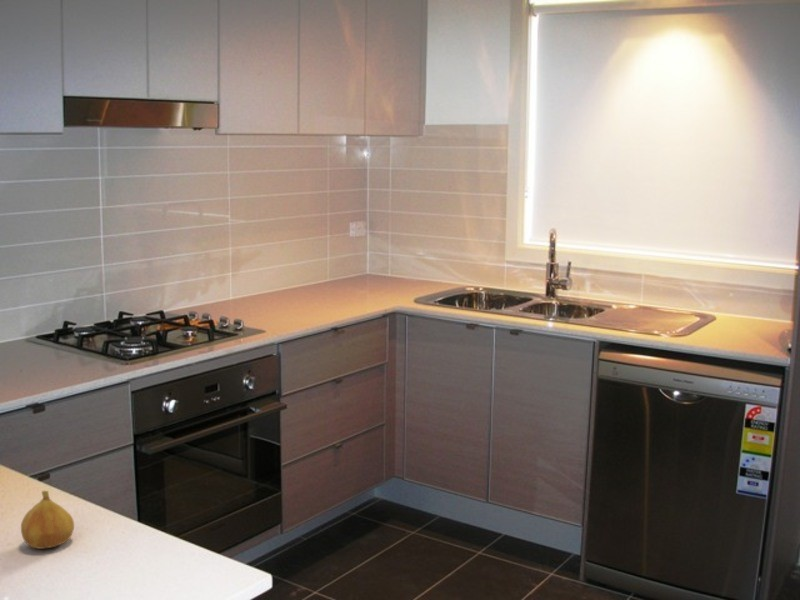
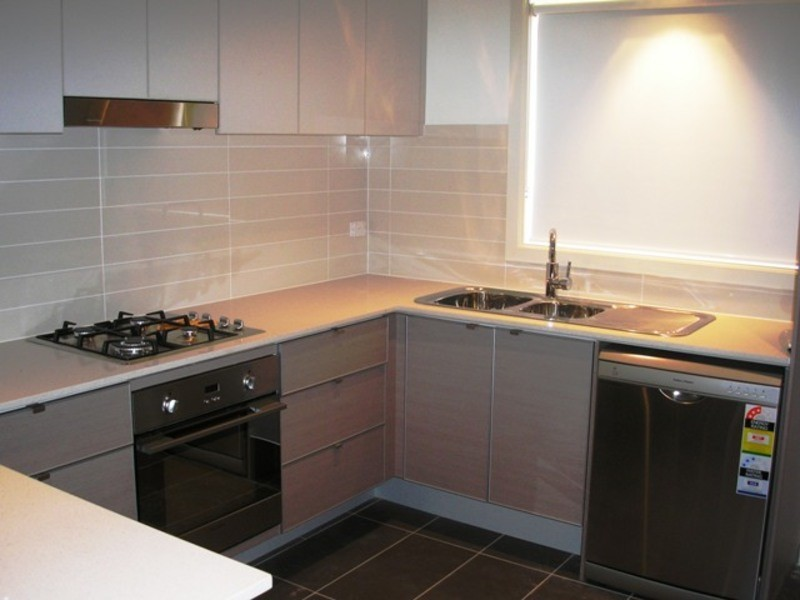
- fruit (46, 517)
